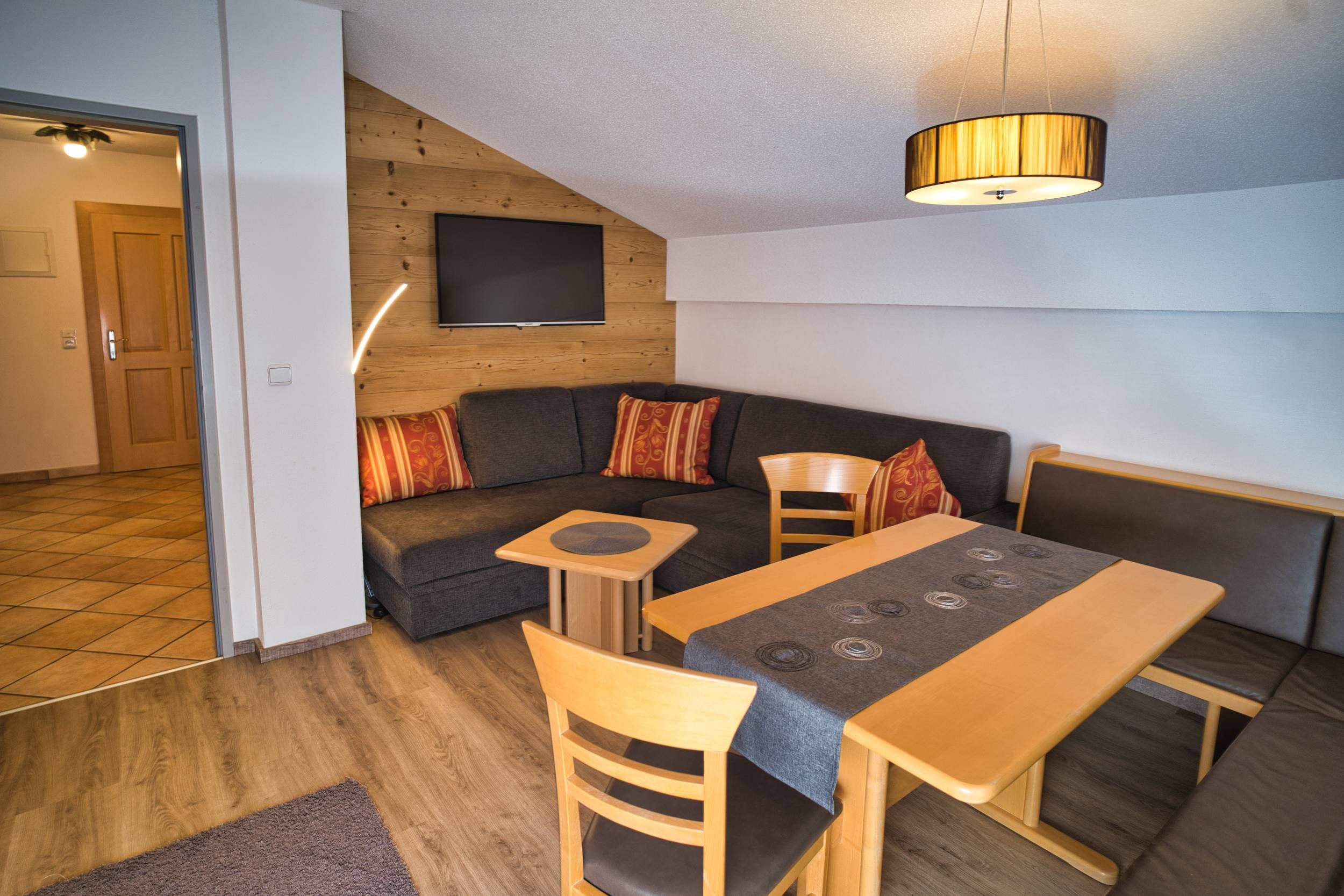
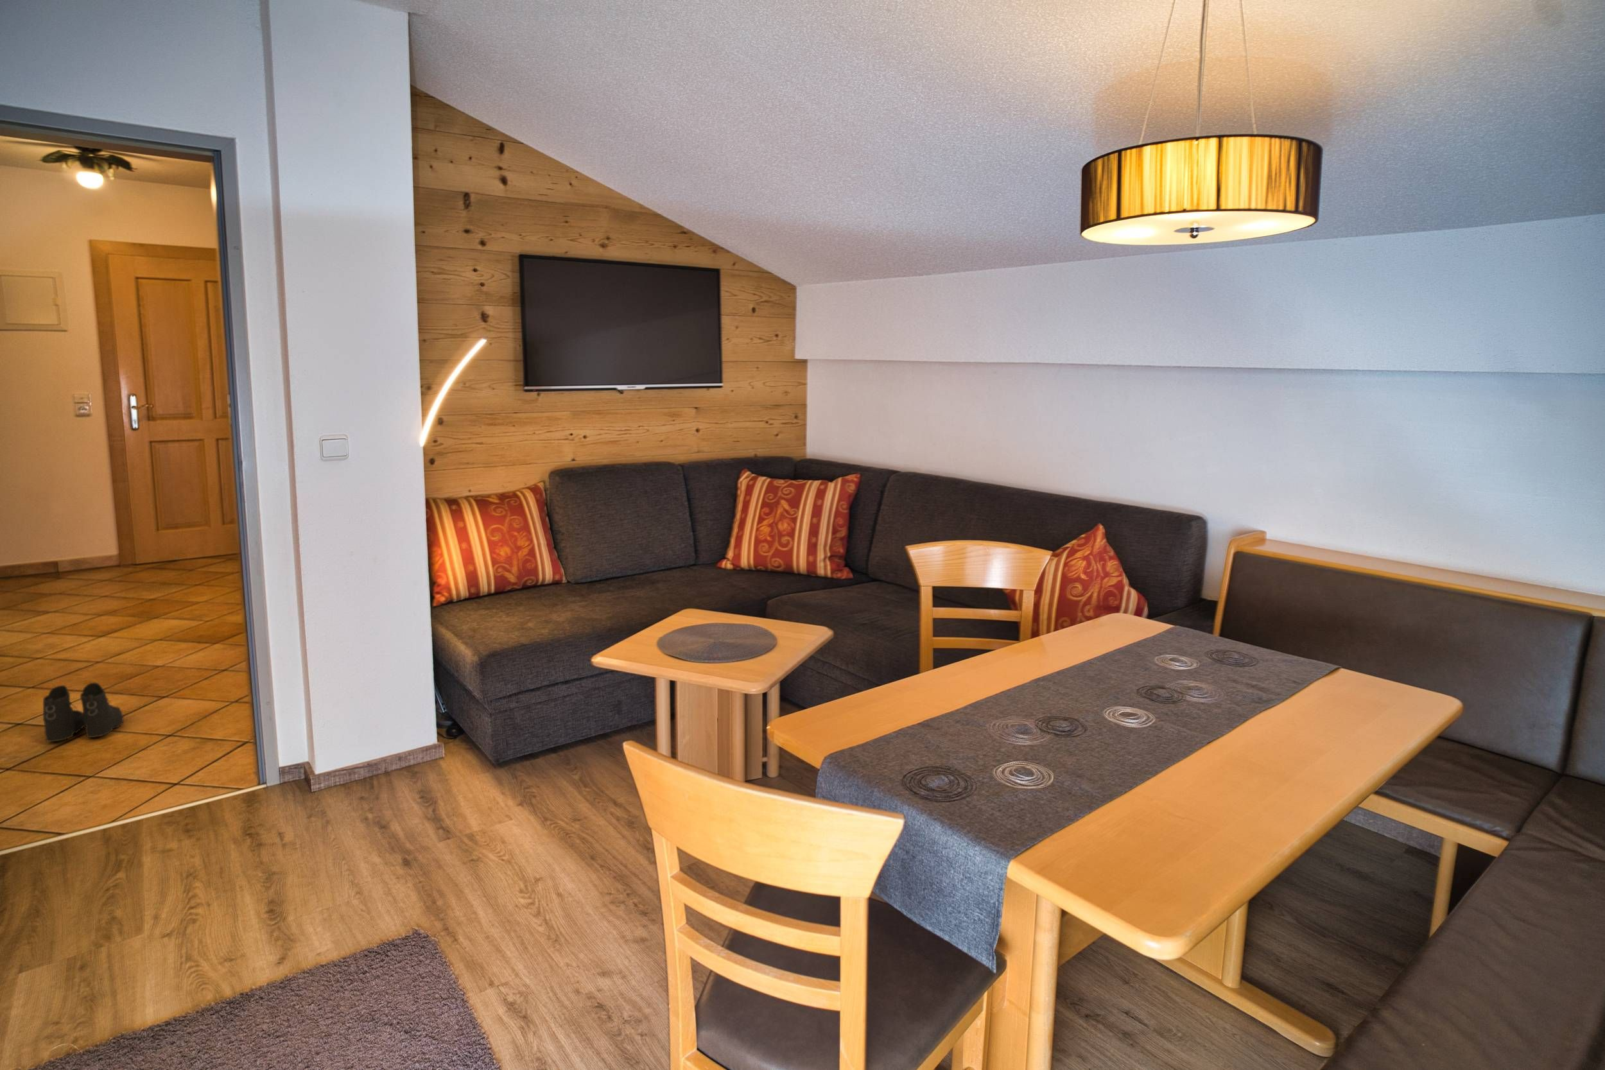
+ boots (82, 707)
